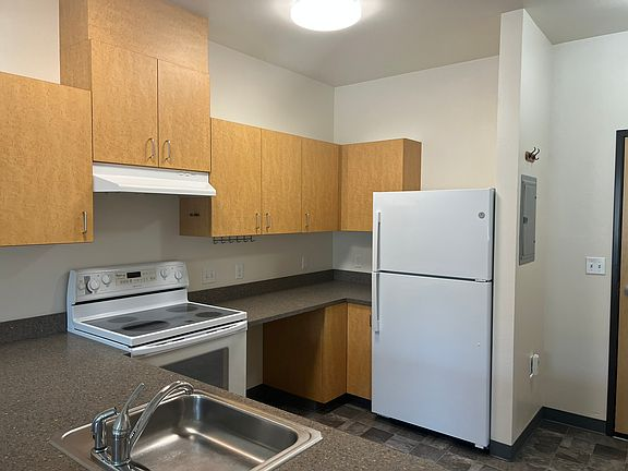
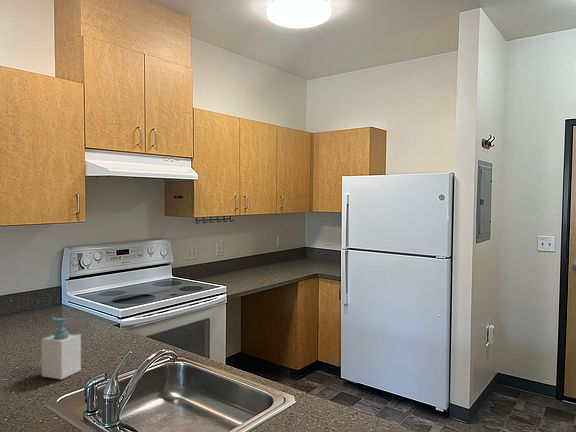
+ soap bottle (61, 346)
